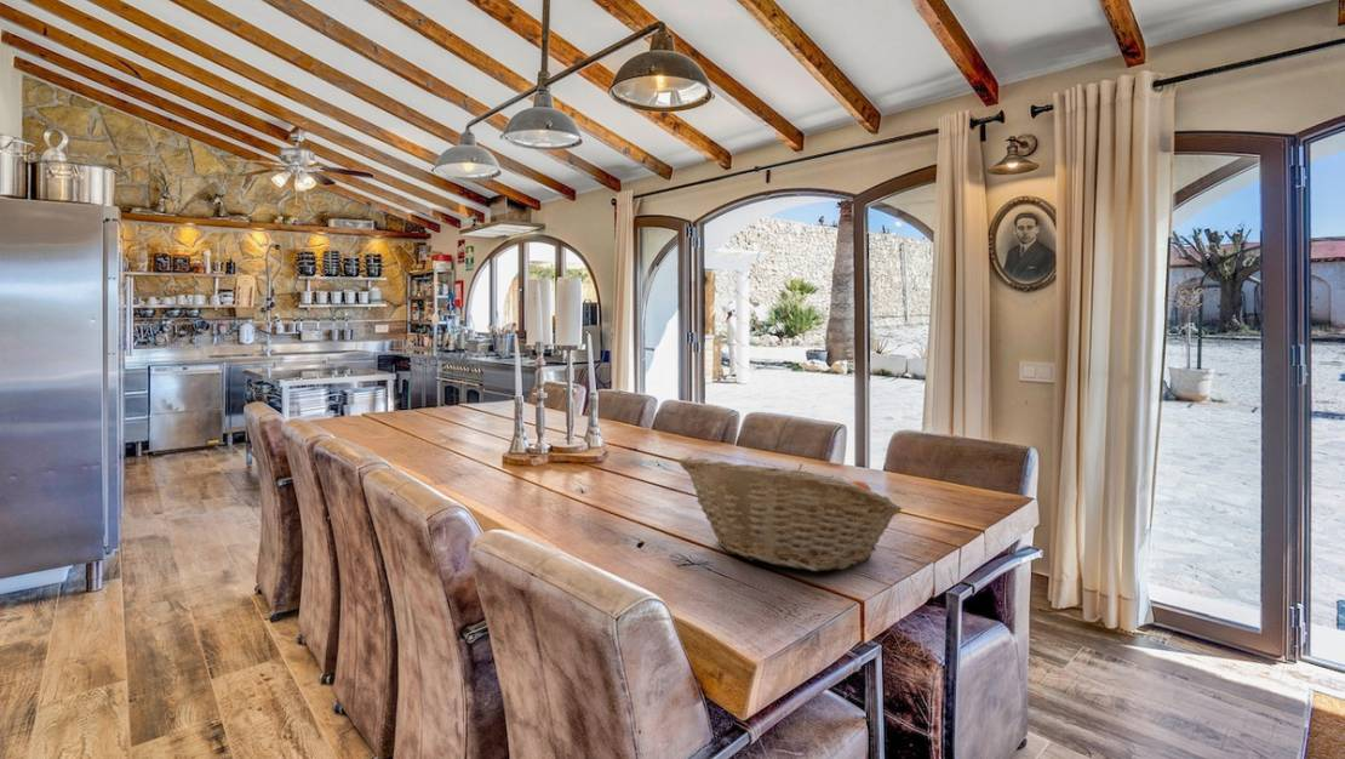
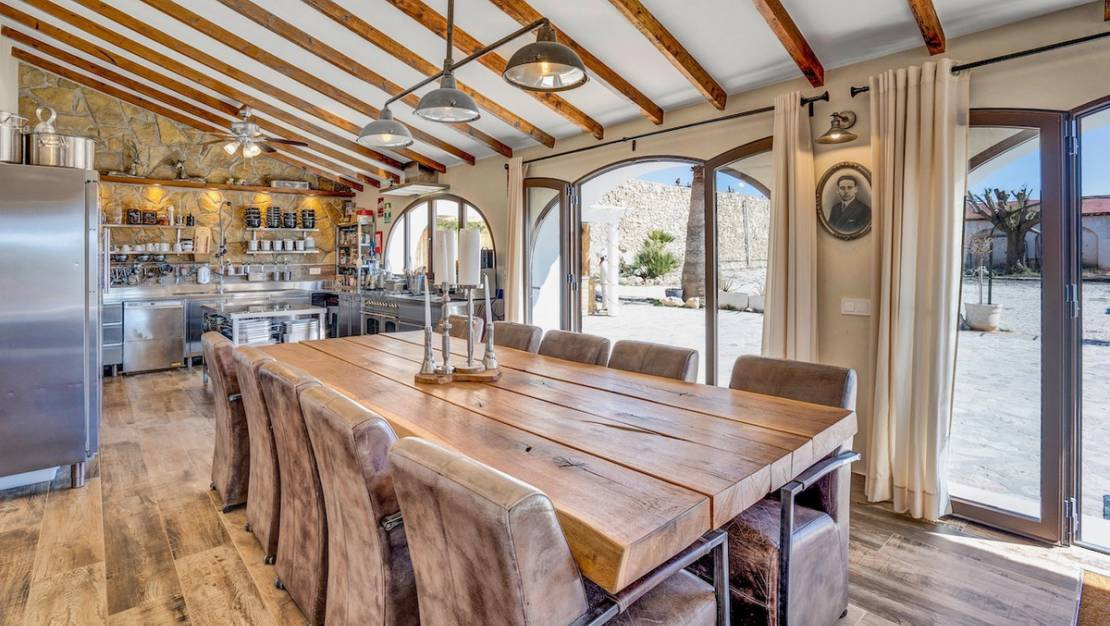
- fruit basket (784, 502)
